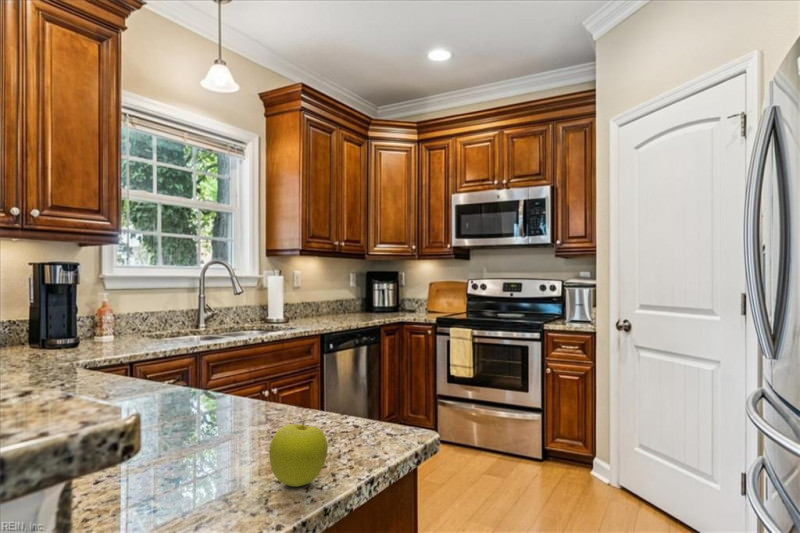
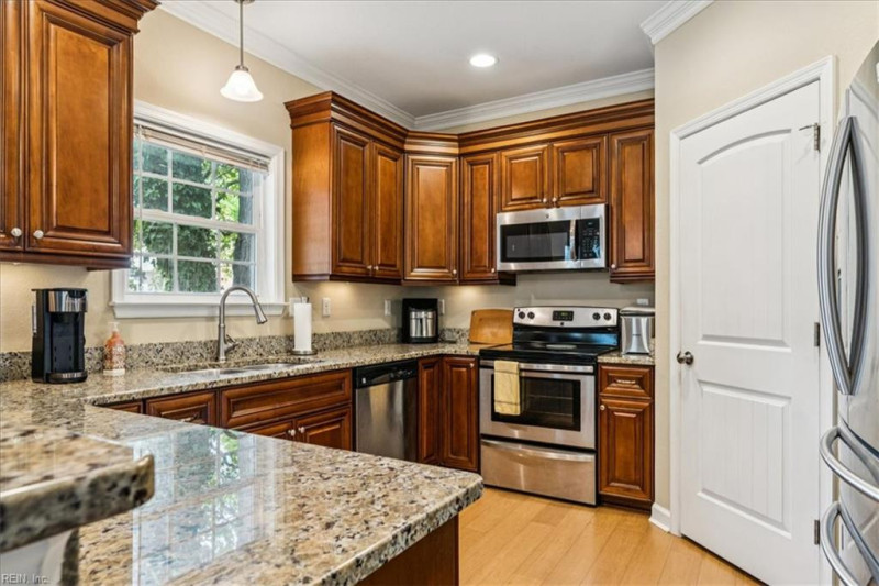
- fruit (299, 453)
